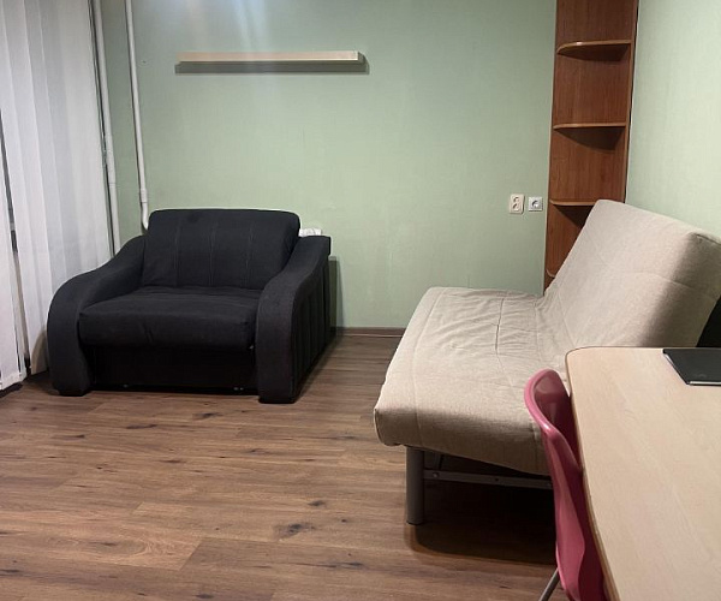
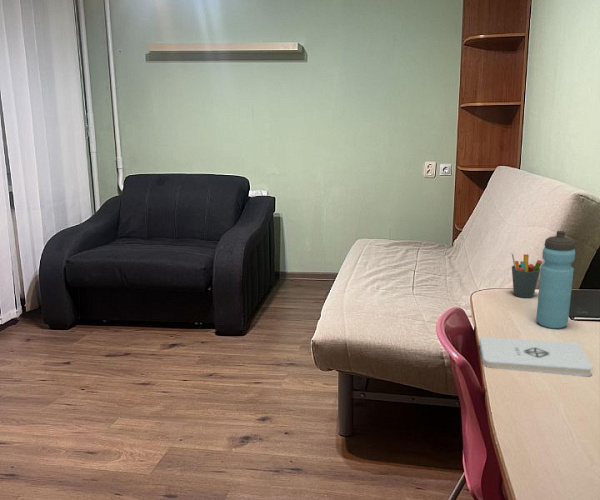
+ water bottle (556, 278)
+ pen holder (525, 274)
+ notepad (532, 355)
